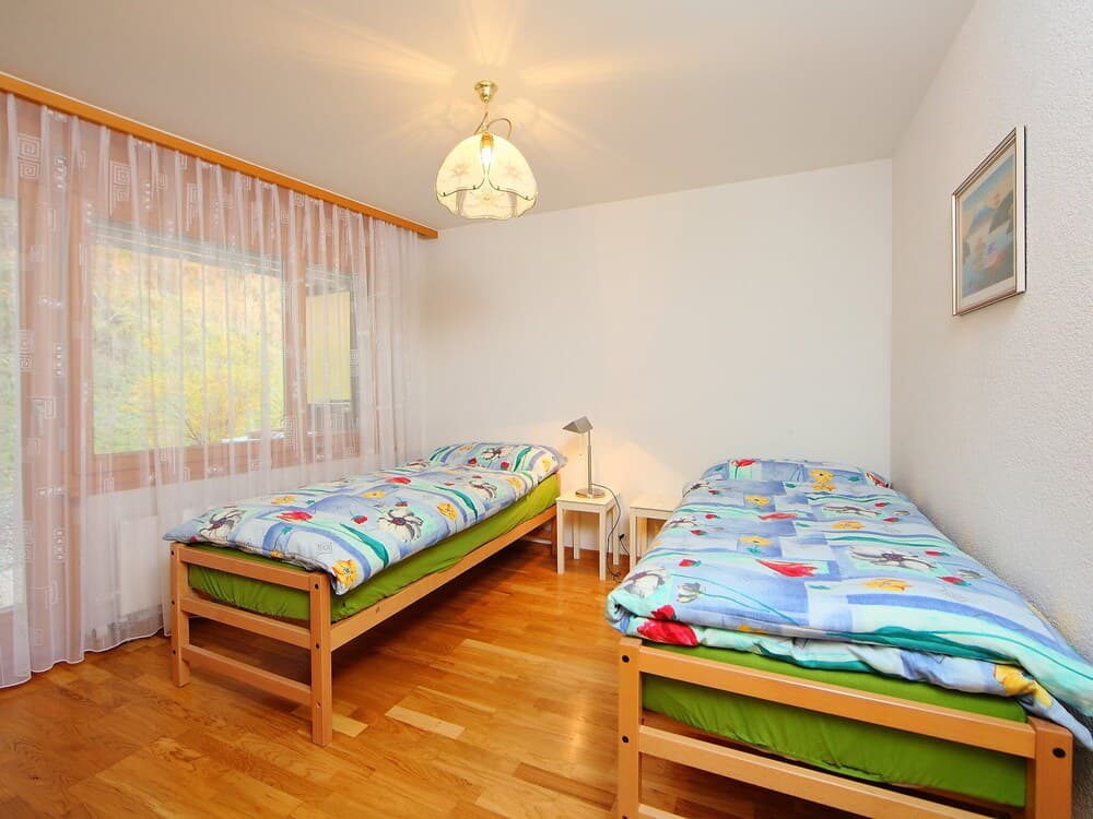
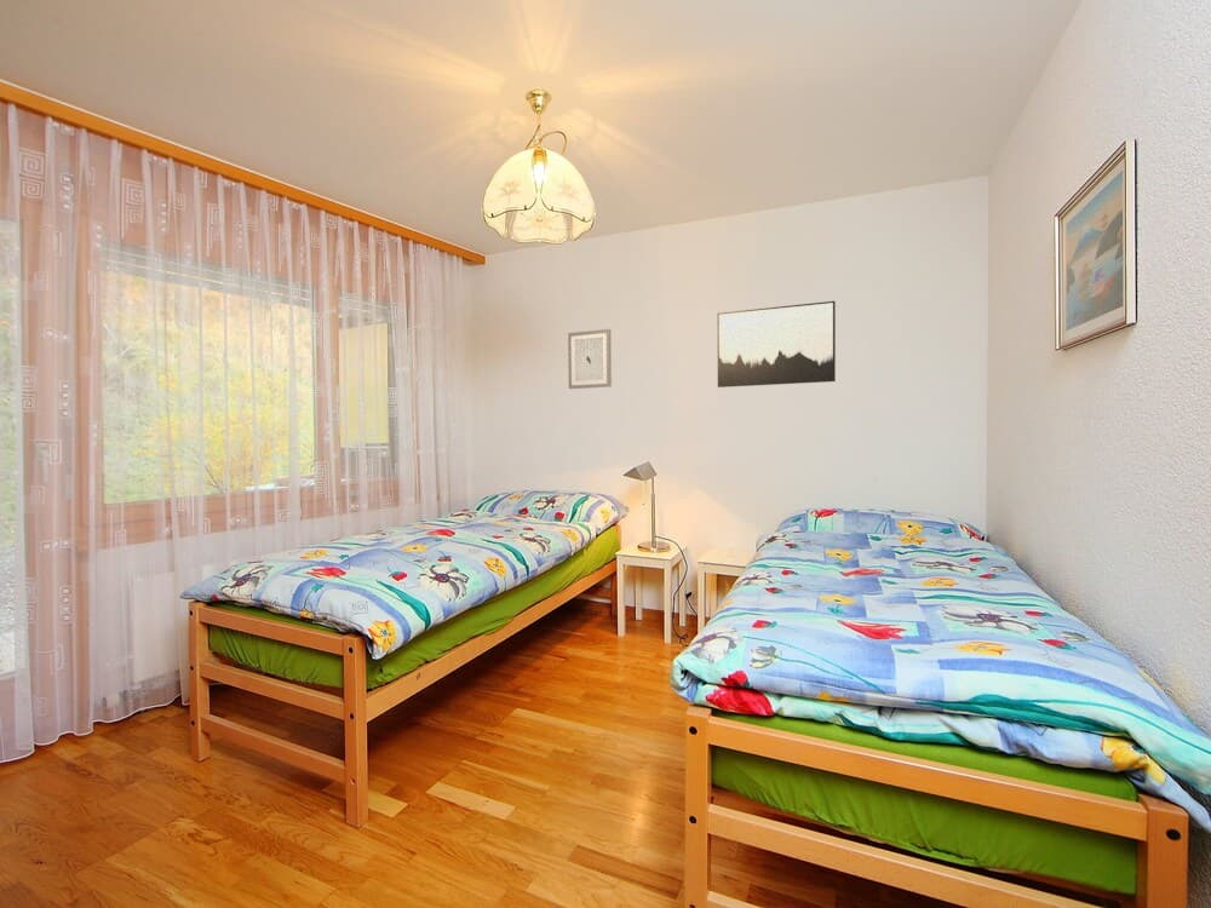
+ wall art (774, 345)
+ wall art (589, 360)
